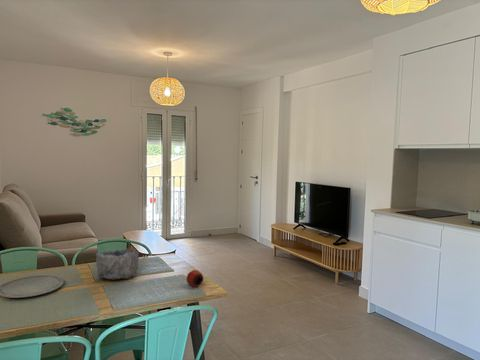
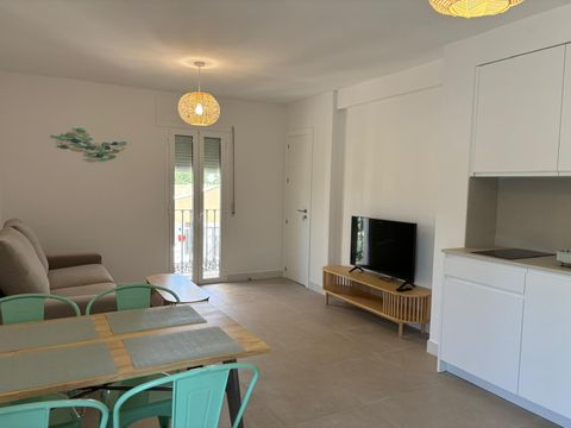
- bowl (117, 262)
- apple (195, 278)
- plate (31, 286)
